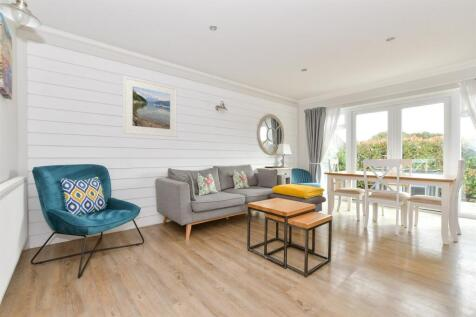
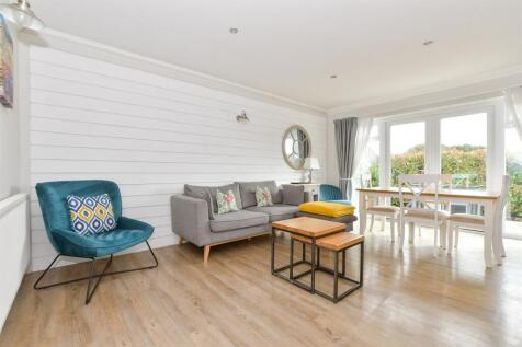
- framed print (152, 109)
